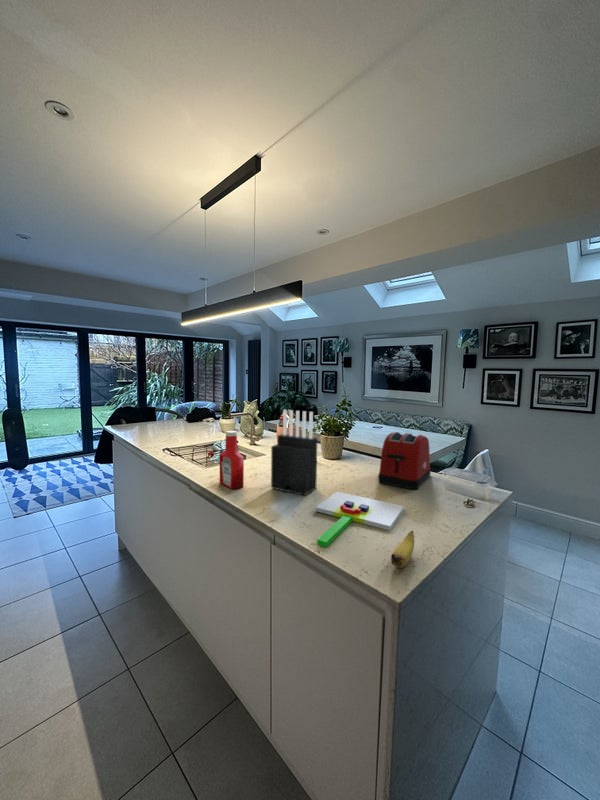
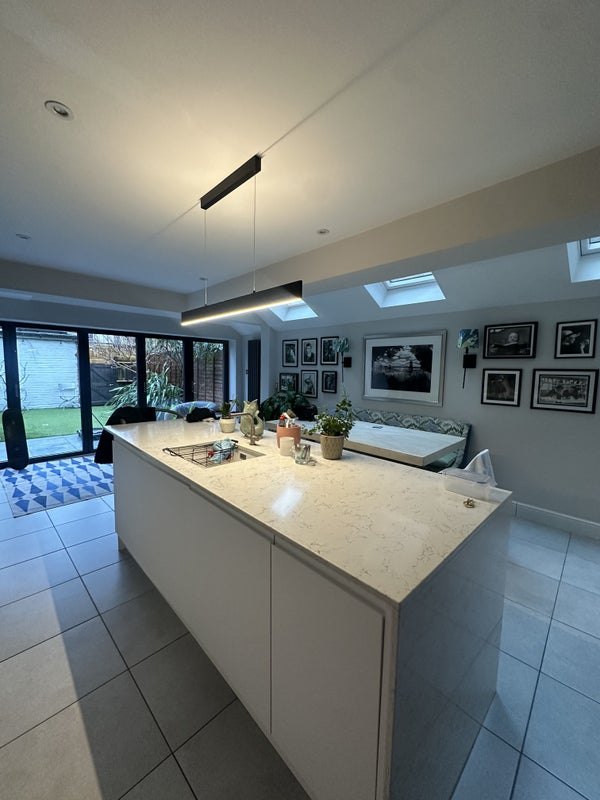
- soap bottle (231, 458)
- toaster (405, 456)
- knife block (292, 450)
- chopping board (349, 516)
- banana (402, 550)
